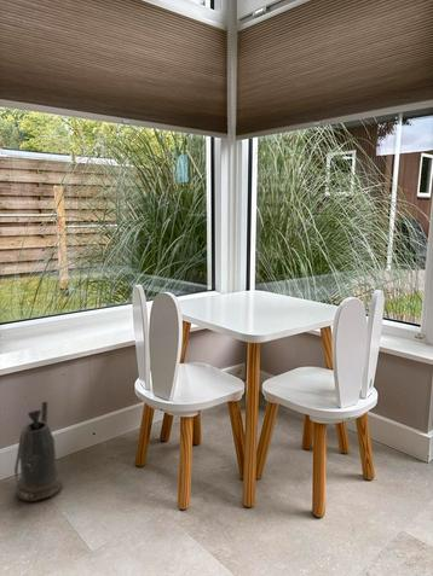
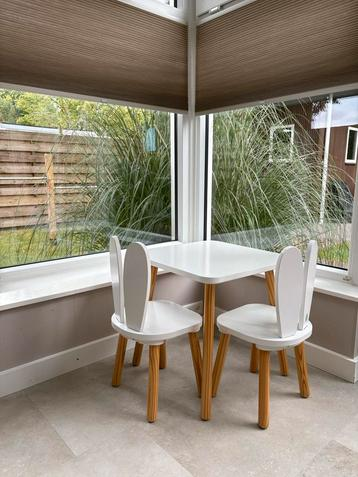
- watering can (34, 456)
